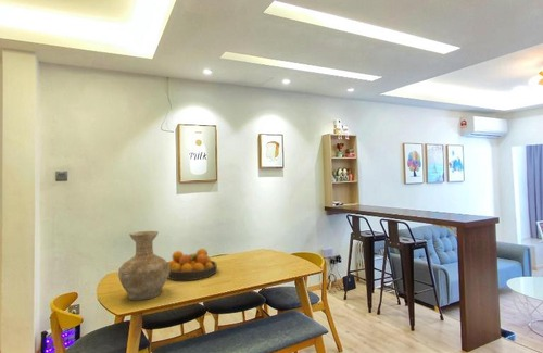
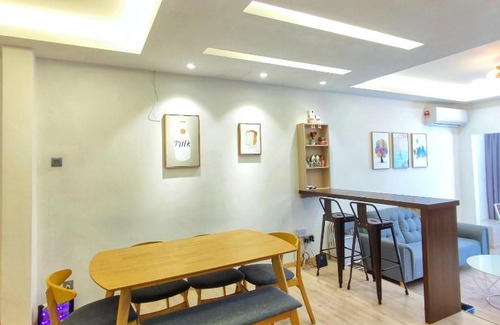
- vase (144, 263)
- fruit bowl (191, 262)
